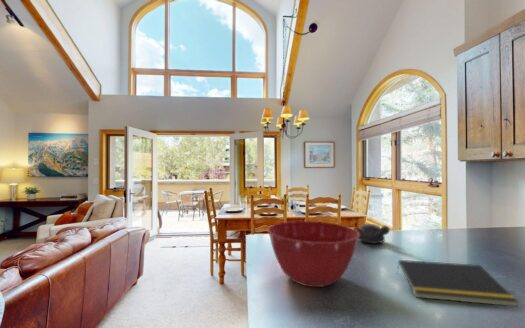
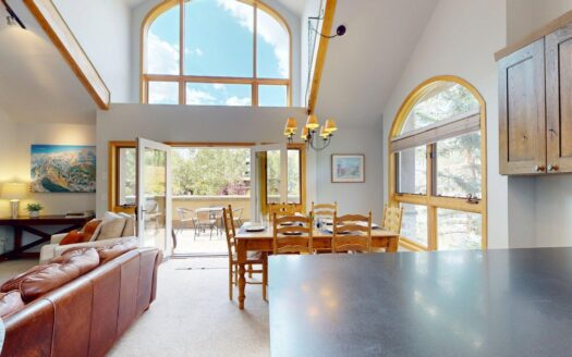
- notepad (450, 280)
- mixing bowl (312, 253)
- teapot (373, 232)
